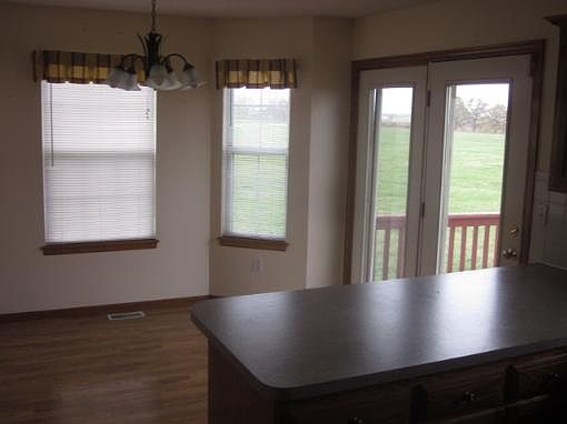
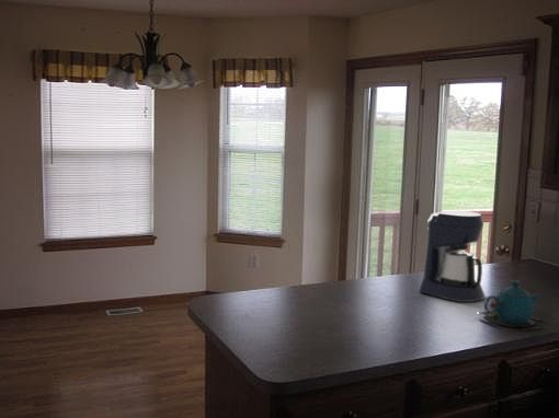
+ coffee maker (454, 253)
+ teapot (510, 300)
